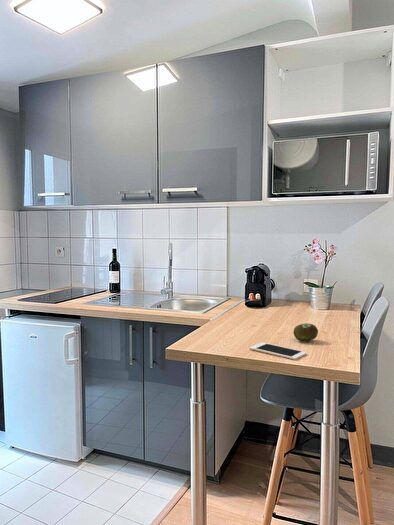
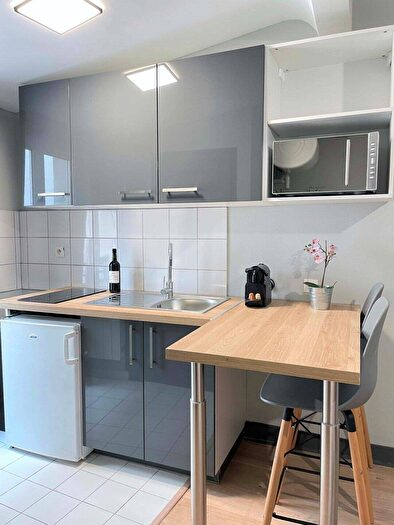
- cell phone (277, 350)
- fruit (305, 332)
